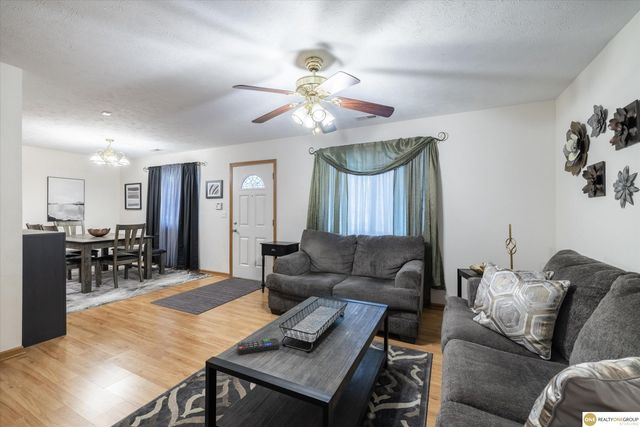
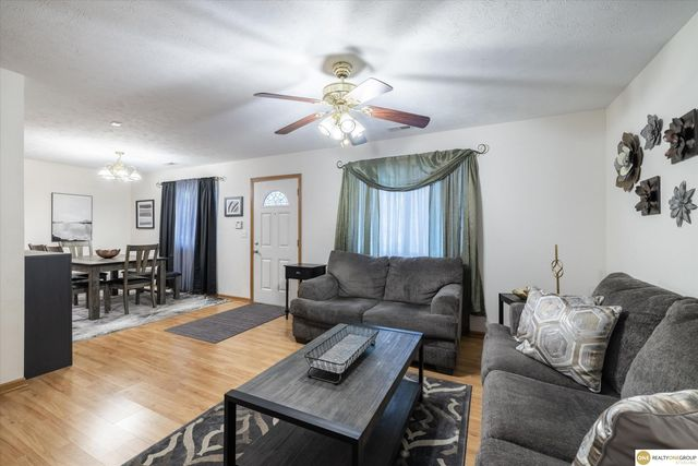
- remote control (258, 345)
